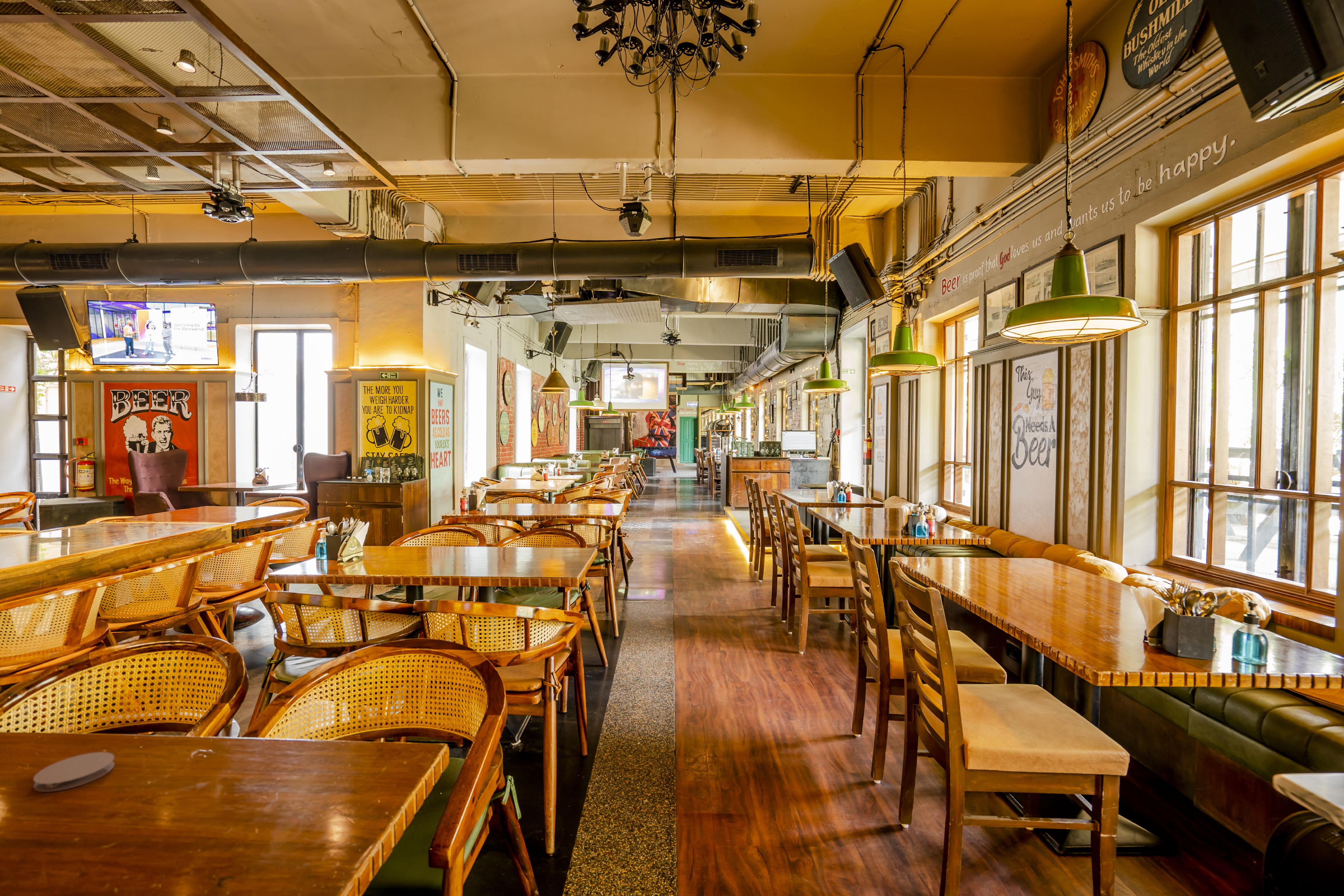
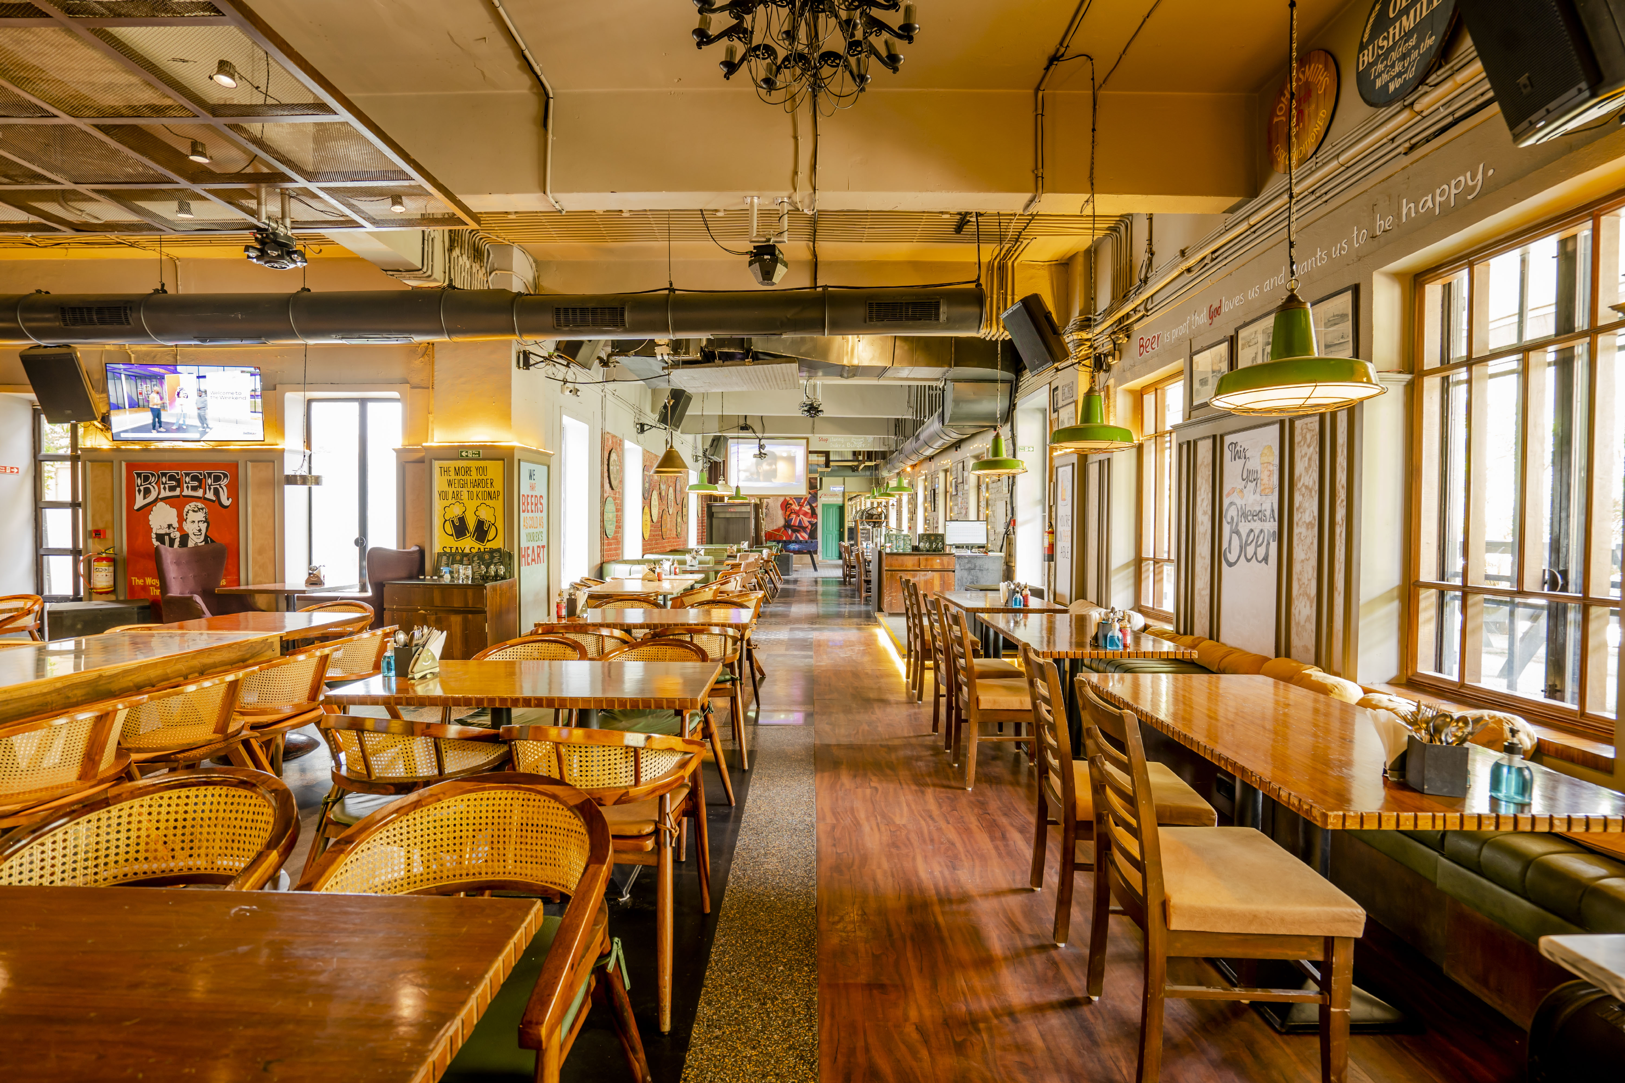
- coaster (75, 771)
